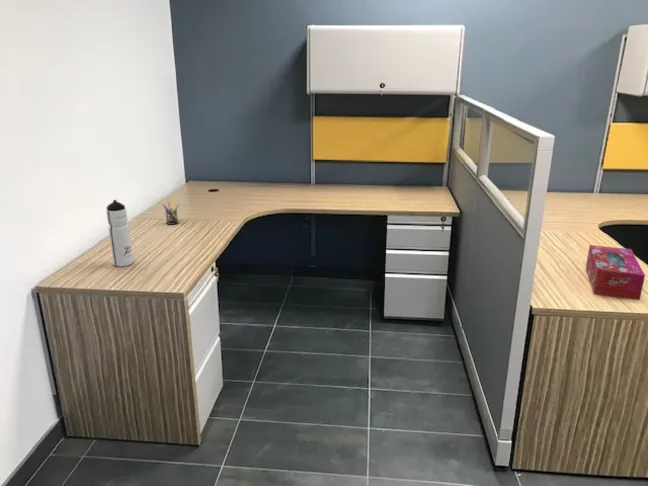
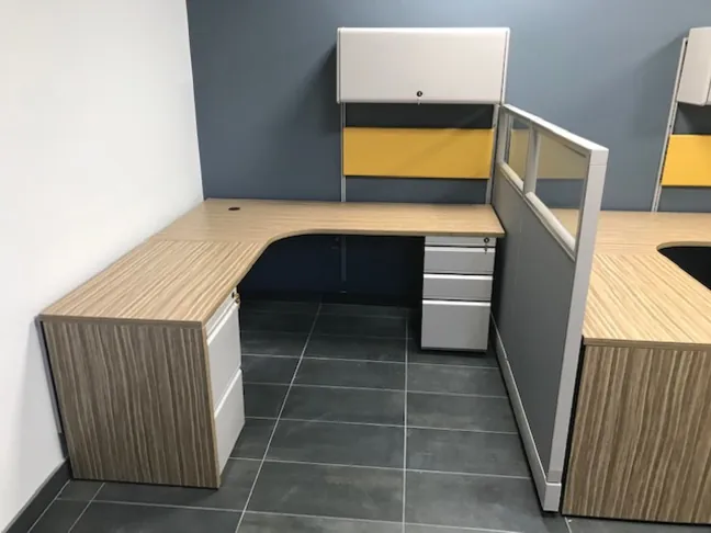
- pen holder (172, 211)
- water bottle (119, 232)
- tissue box (612, 270)
